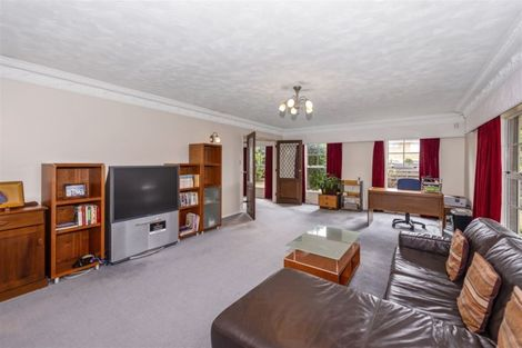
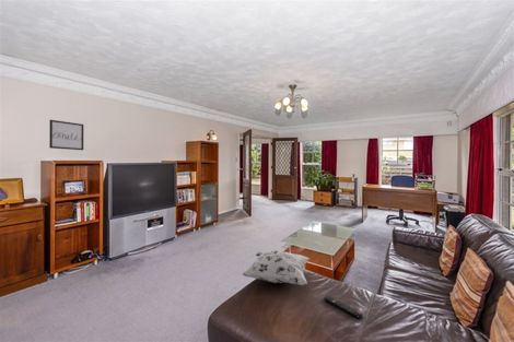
+ wall art (67, 135)
+ remote control (342, 306)
+ decorative pillow (278, 266)
